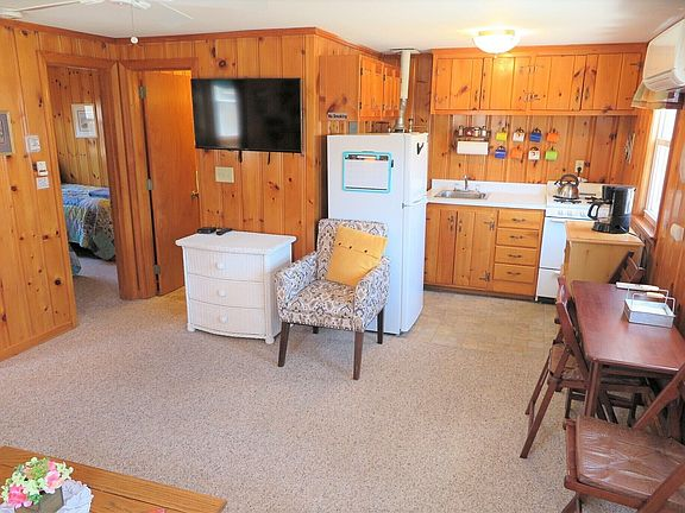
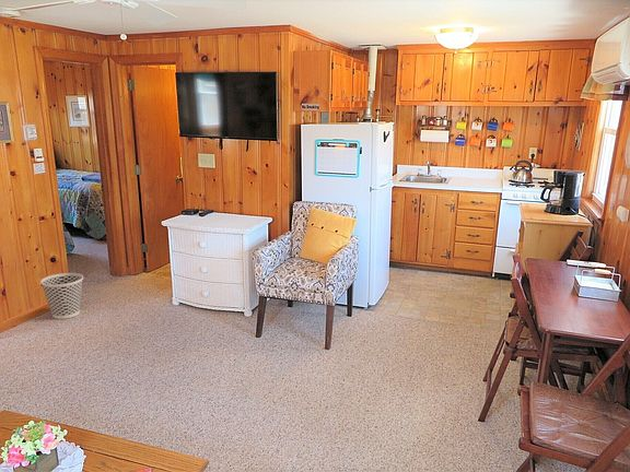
+ wastebasket (63, 296)
